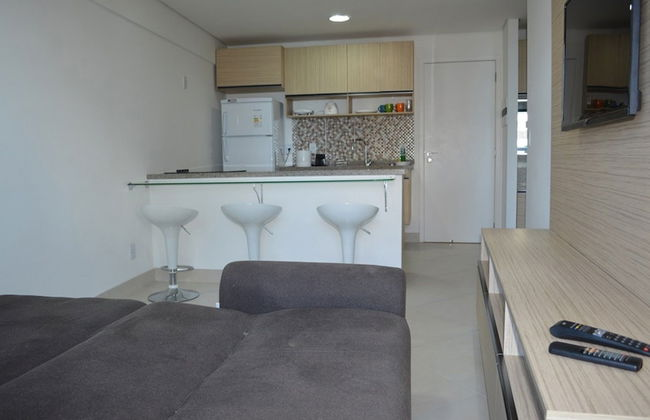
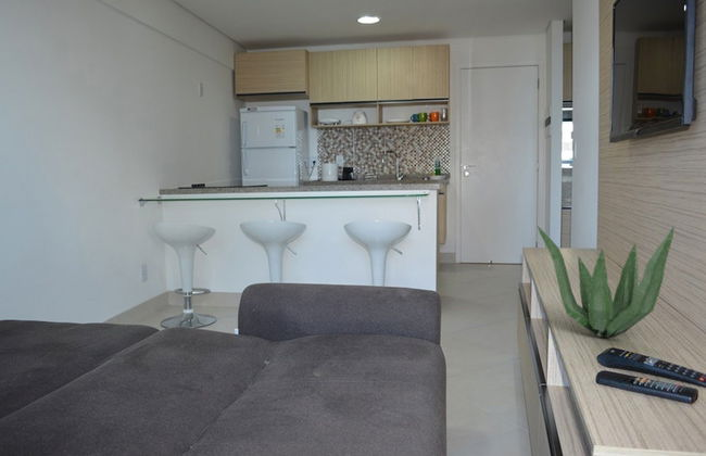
+ plant (598, 280)
